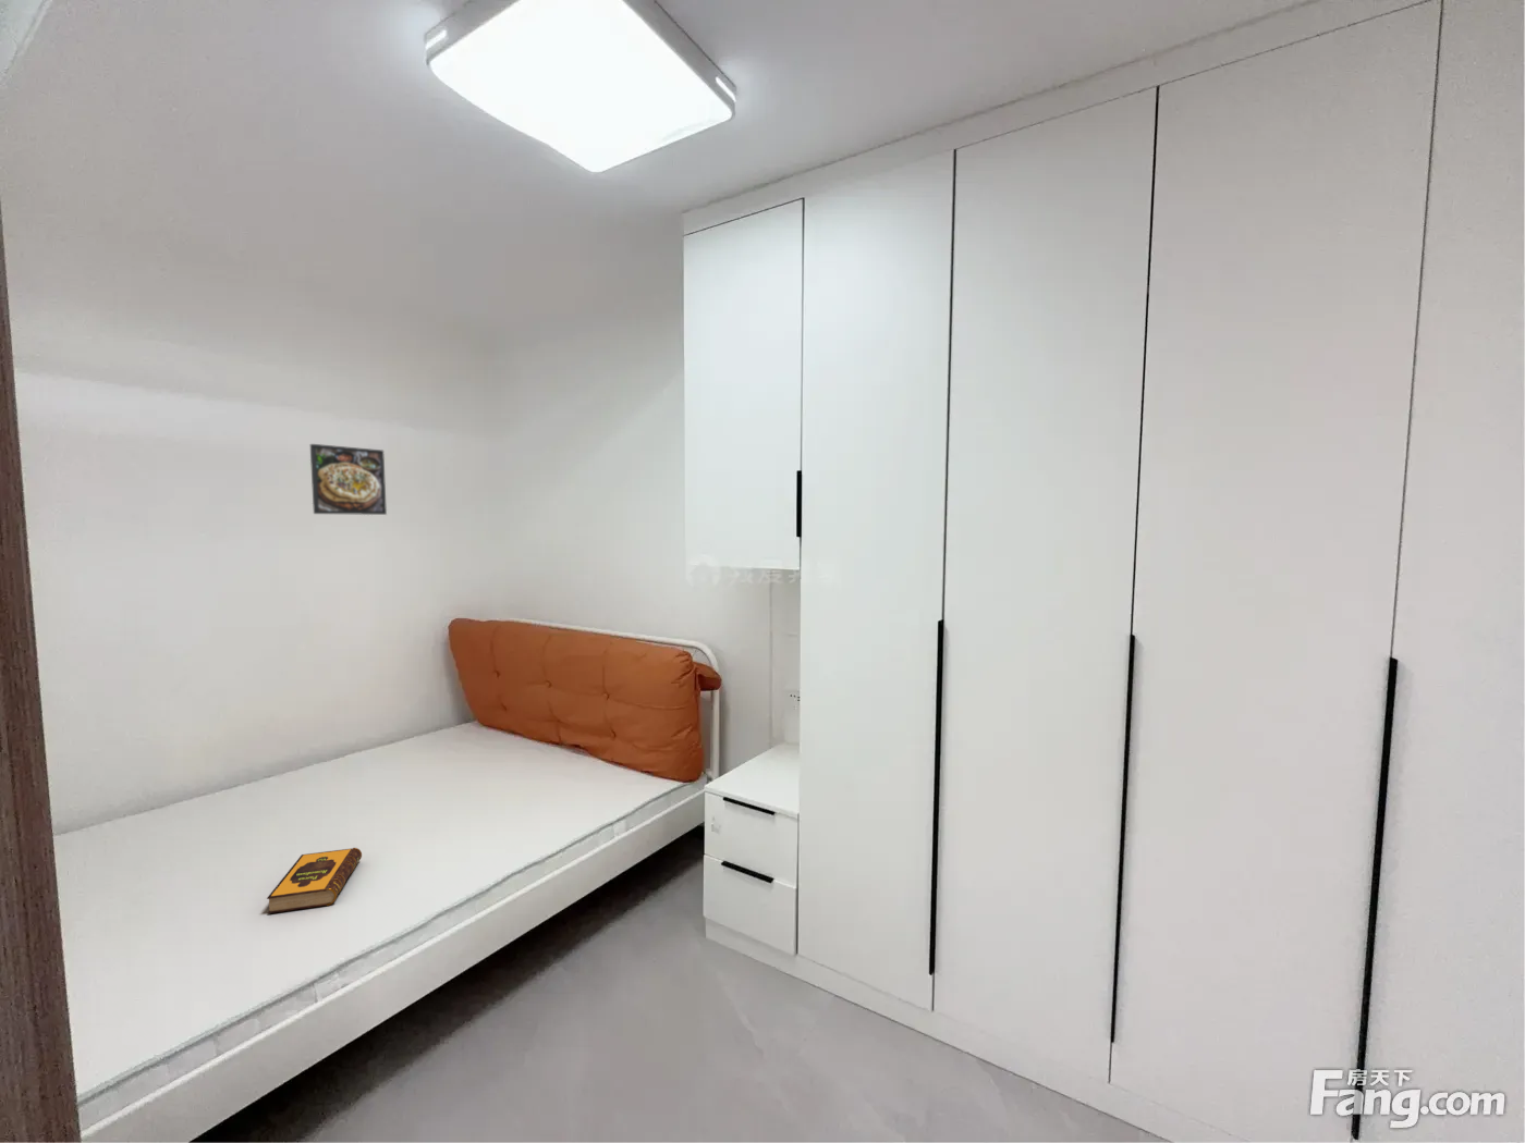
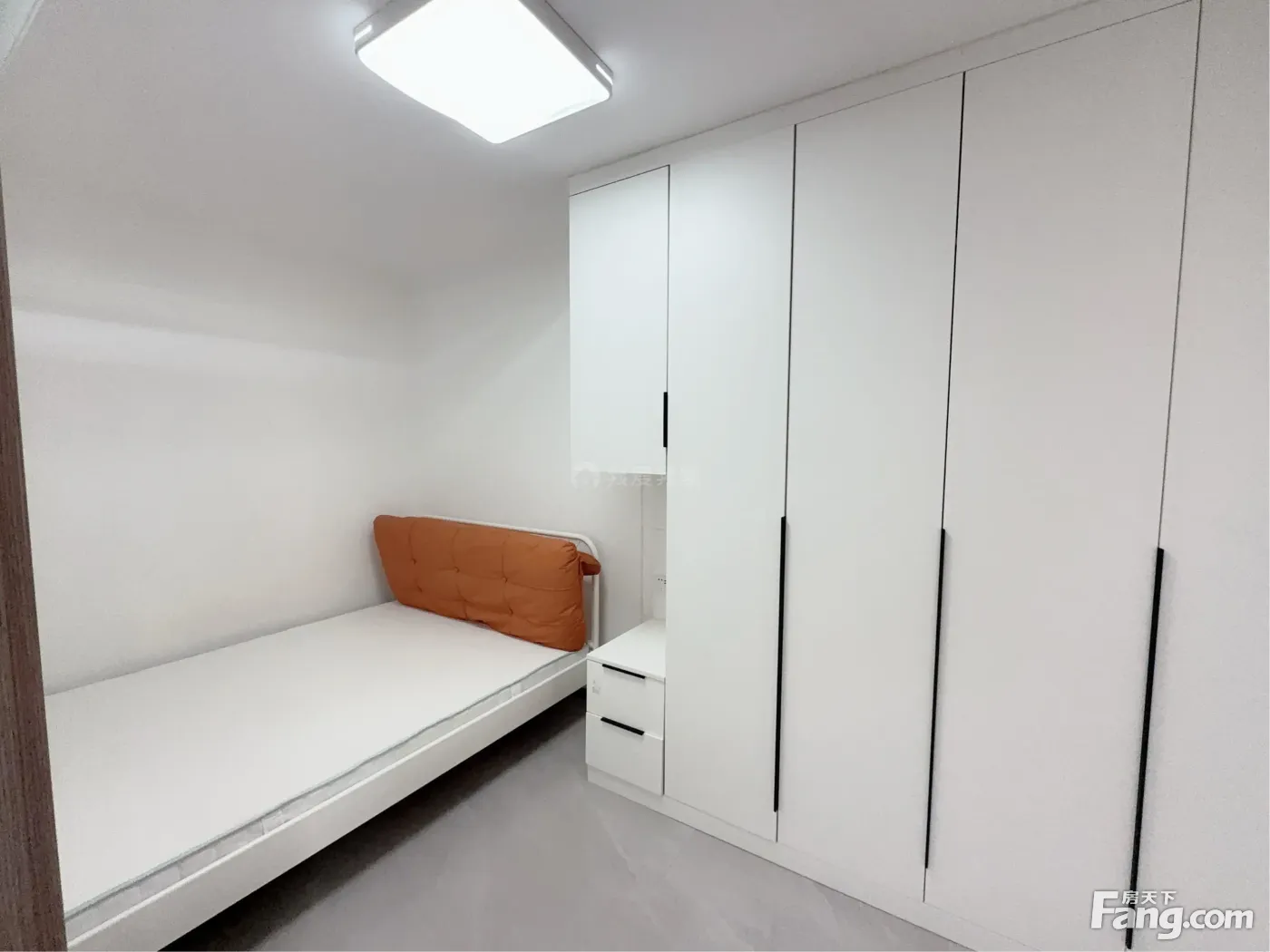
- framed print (349, 480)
- hardback book (318, 878)
